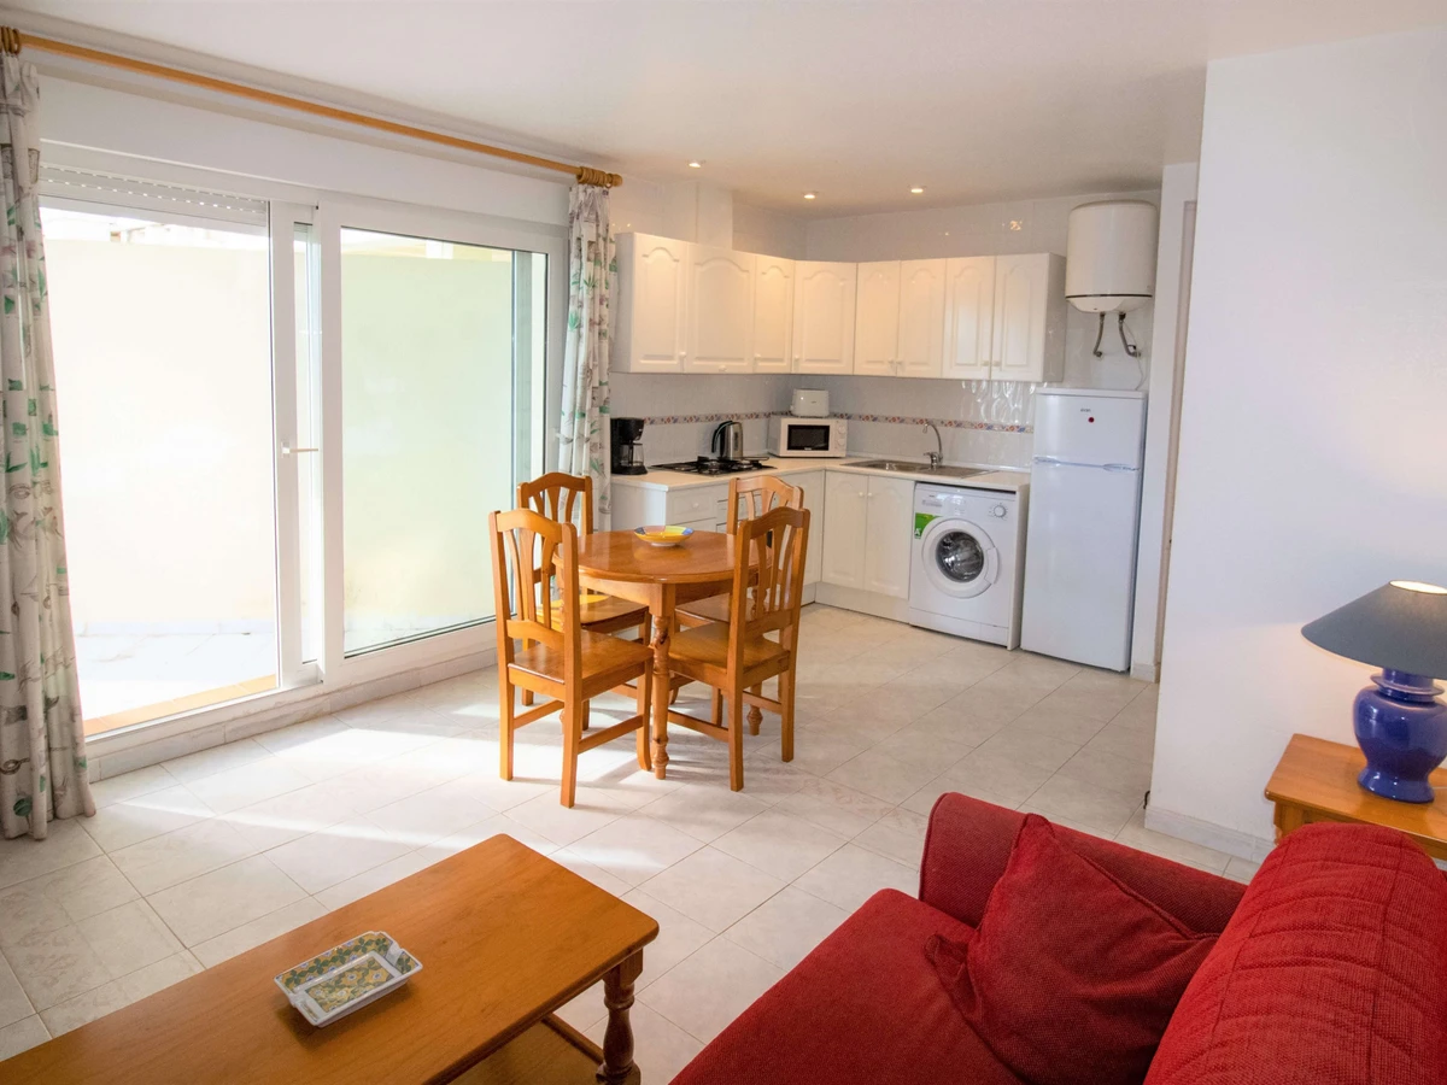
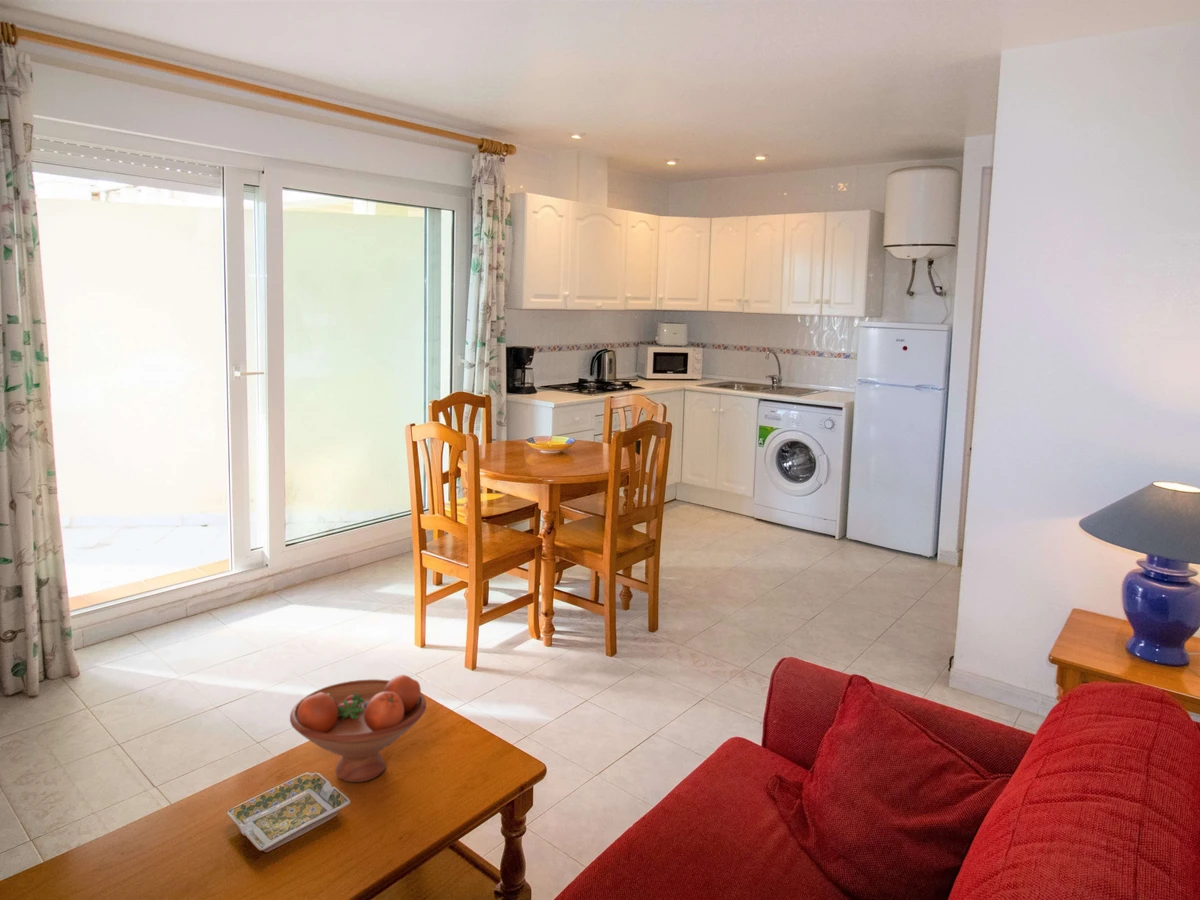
+ fruit bowl (359, 726)
